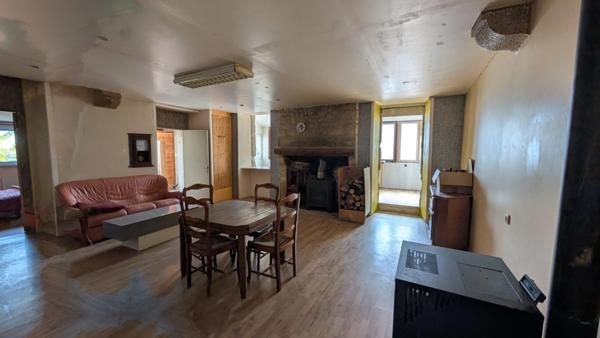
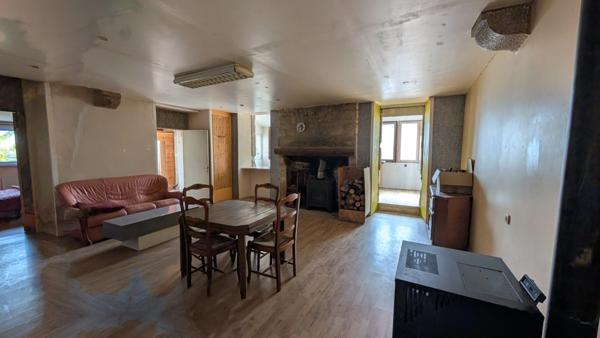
- pendulum clock (141, 150)
